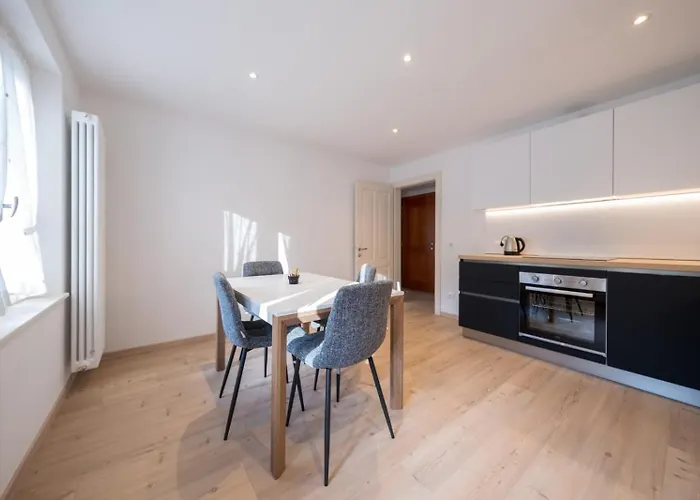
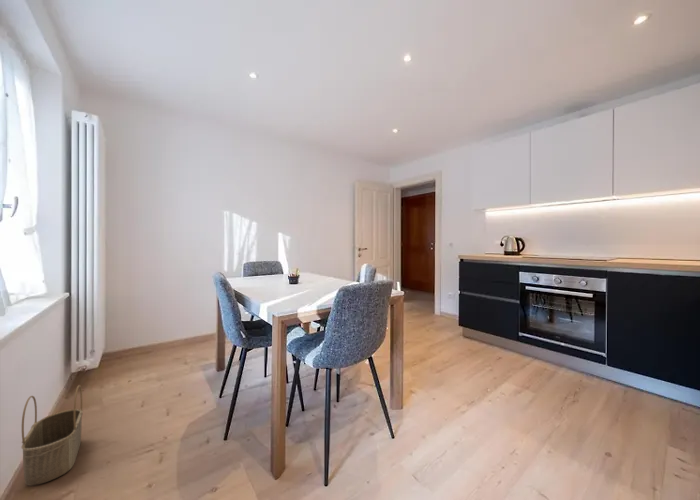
+ wicker basket (55, 426)
